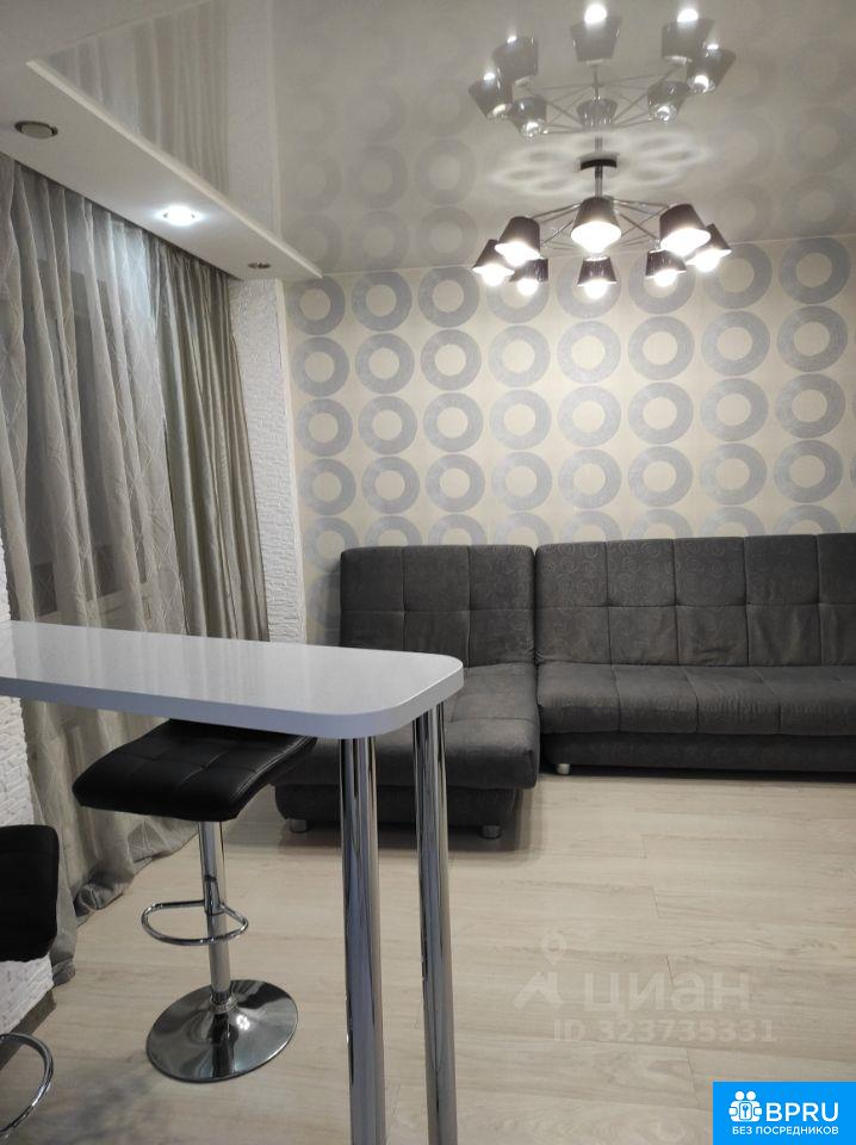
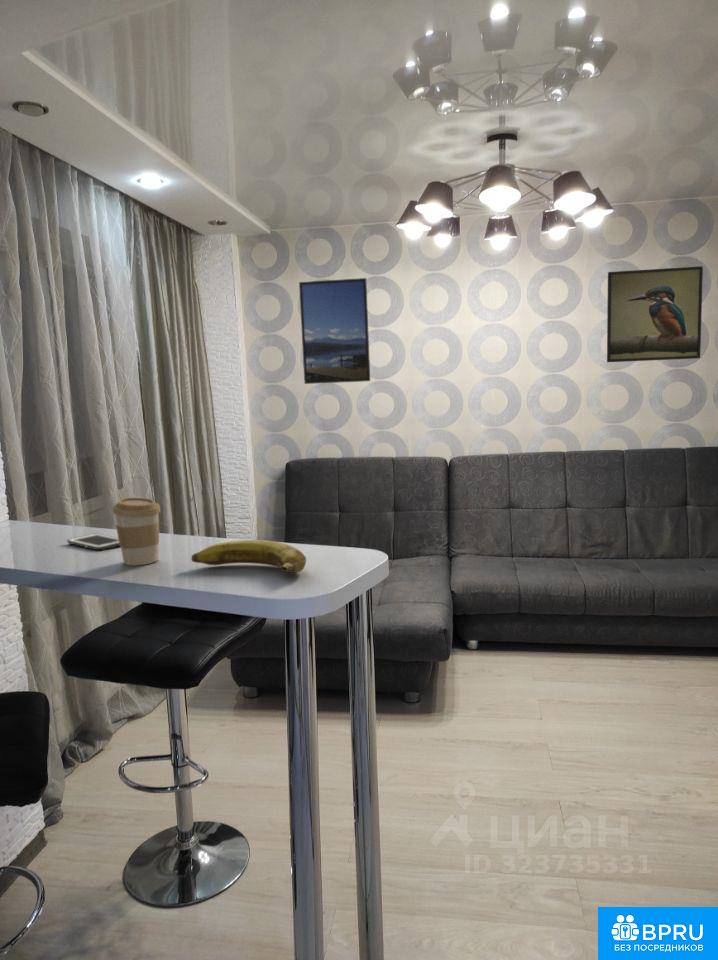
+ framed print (334, 331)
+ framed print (653, 315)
+ cell phone (97, 541)
+ banana (252, 559)
+ coffee cup (138, 530)
